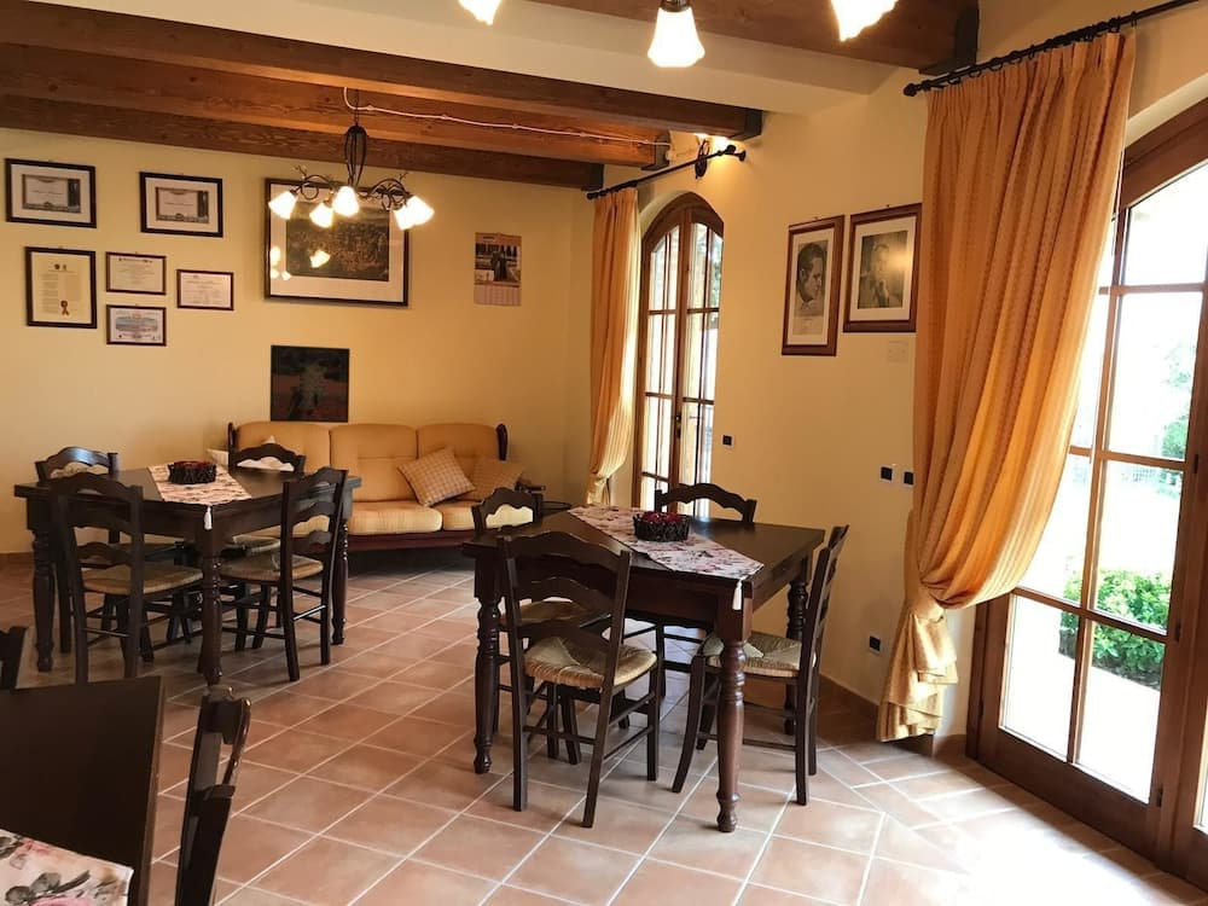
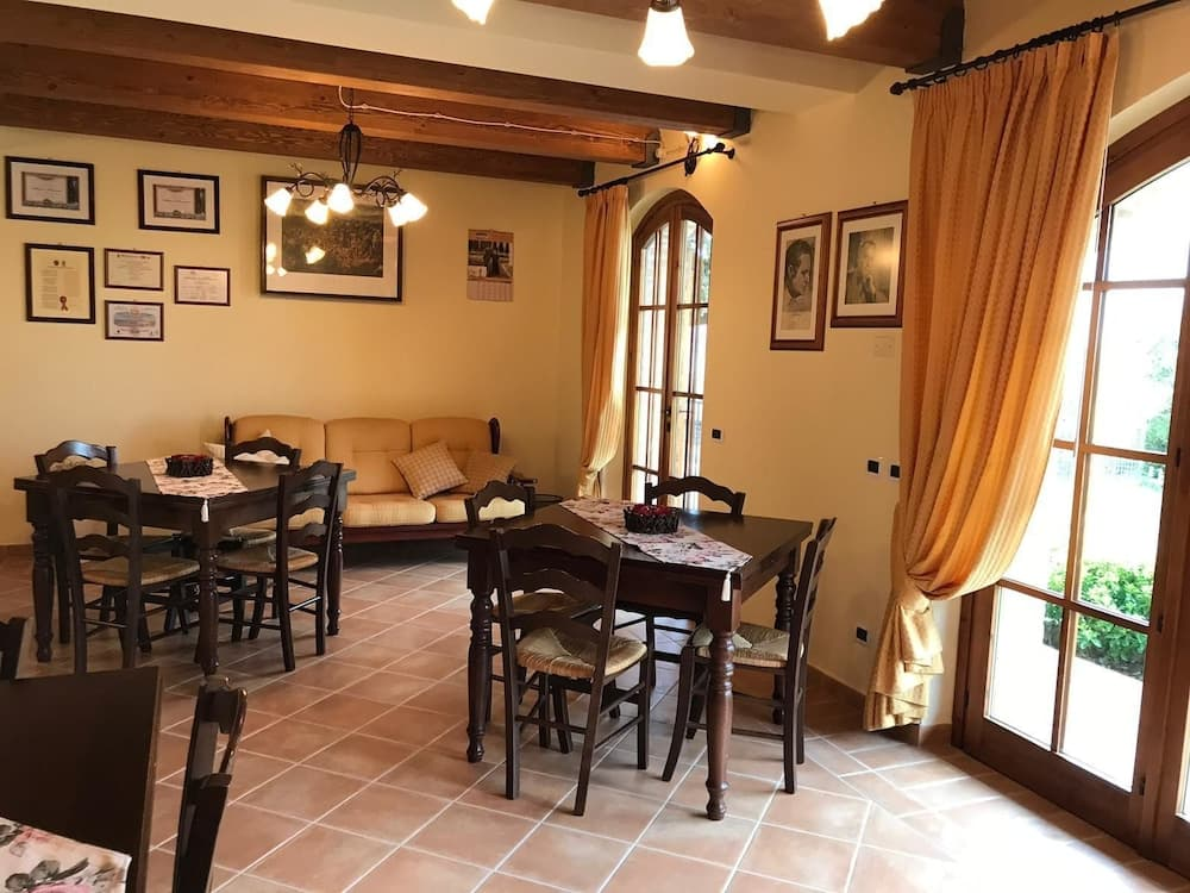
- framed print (309, 384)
